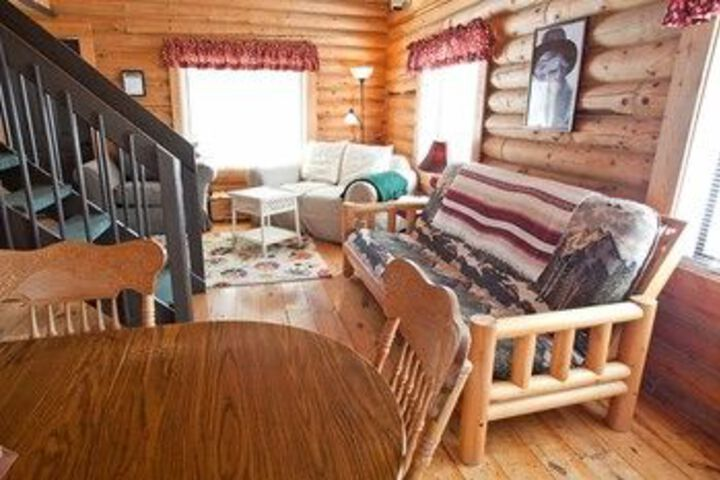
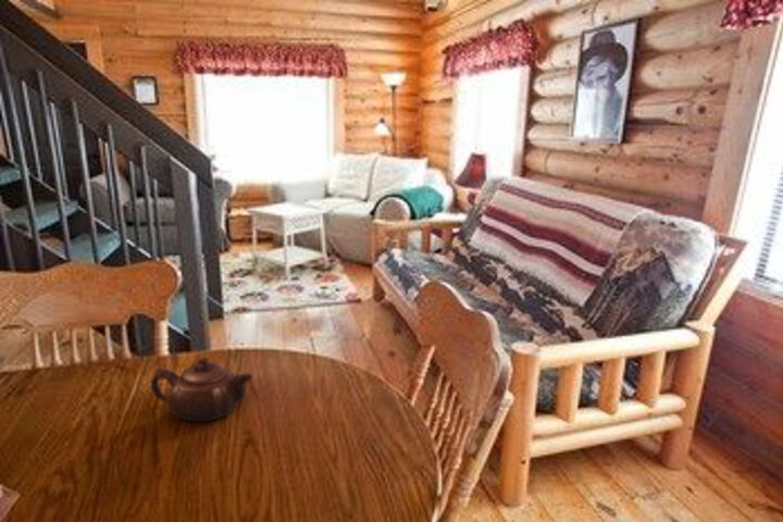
+ teapot (201, 383)
